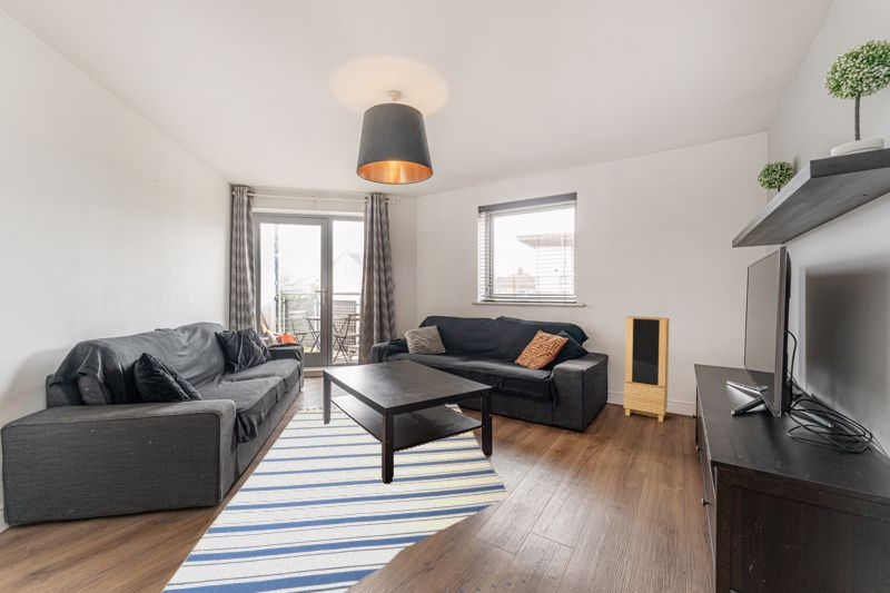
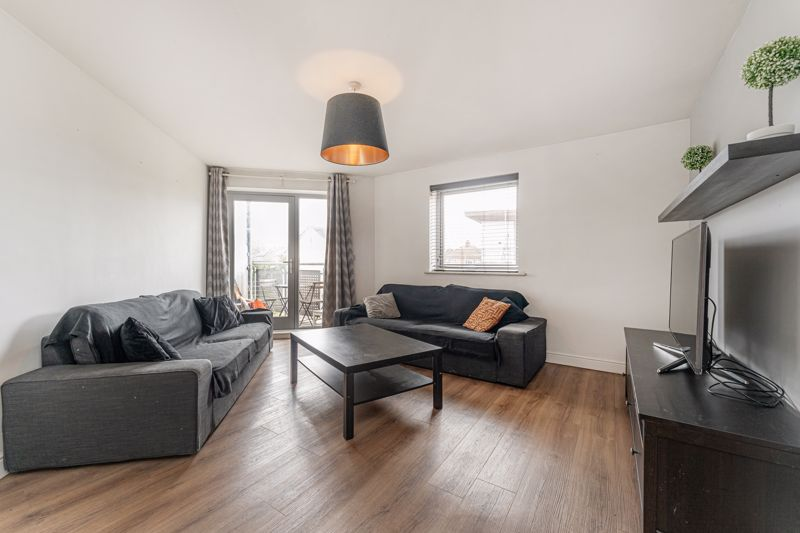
- storage cabinet (645, 366)
- rug (375, 459)
